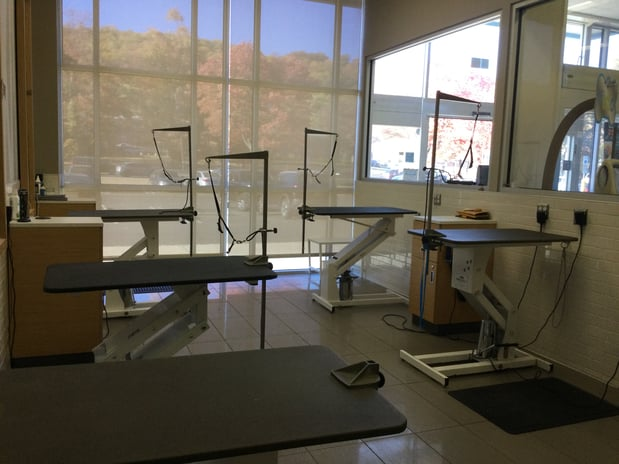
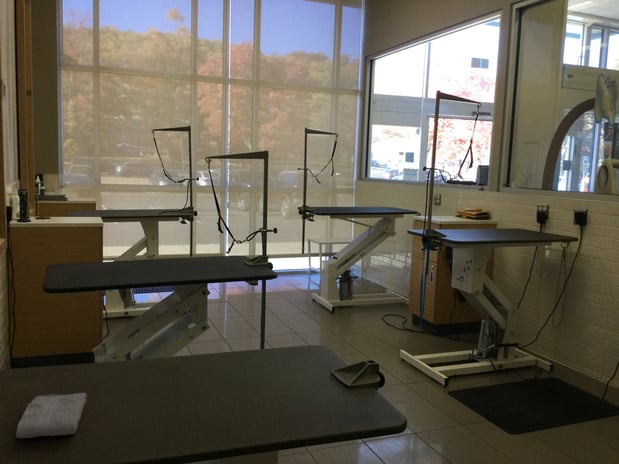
+ washcloth (54, 413)
